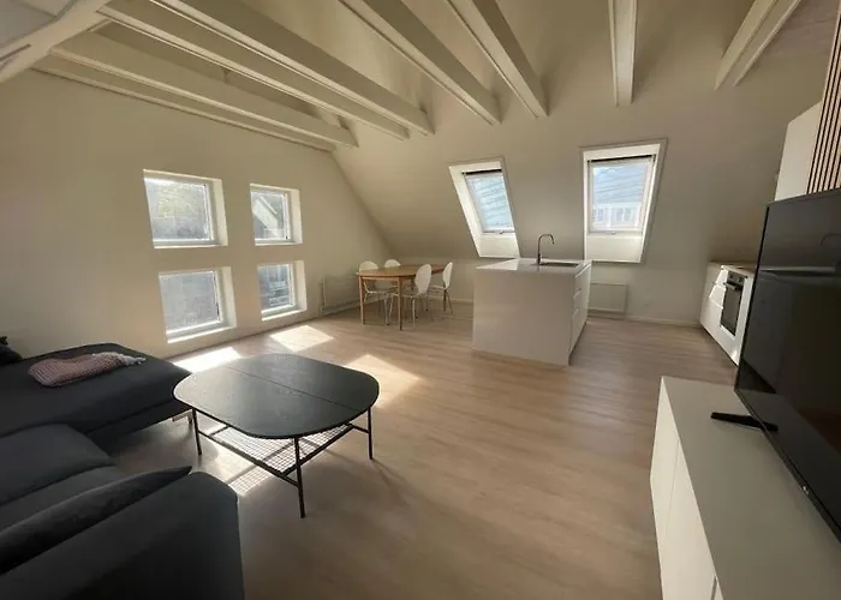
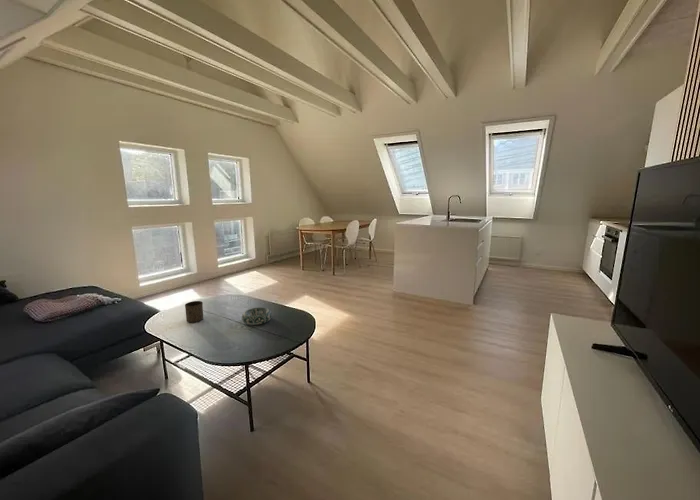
+ decorative bowl (257, 316)
+ cup (194, 311)
